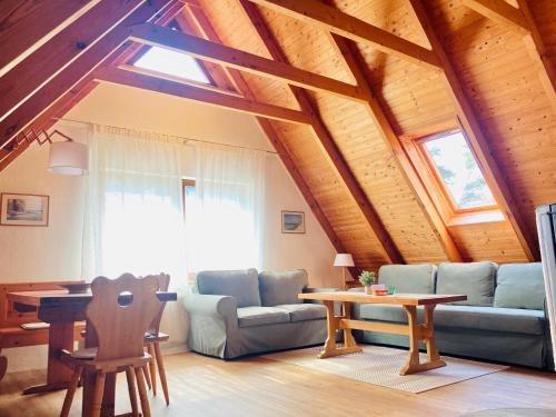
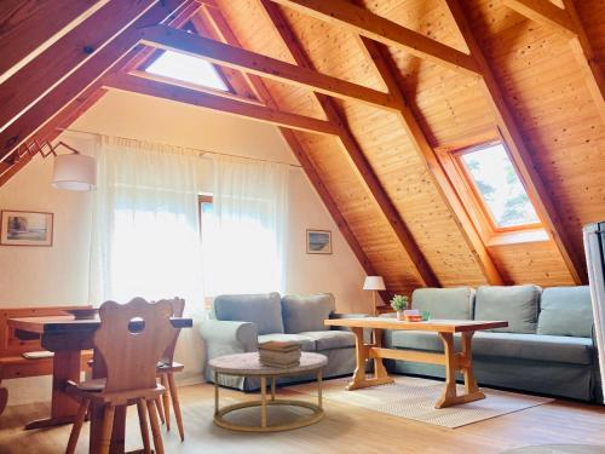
+ coffee table (271, 386)
+ book stack (278, 355)
